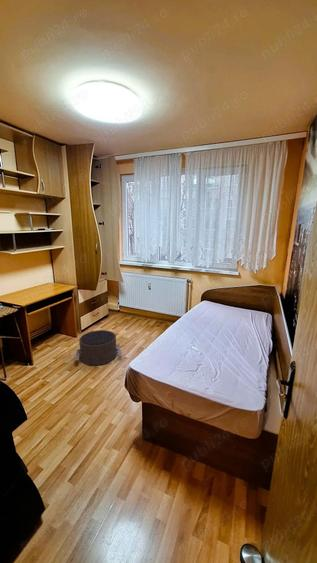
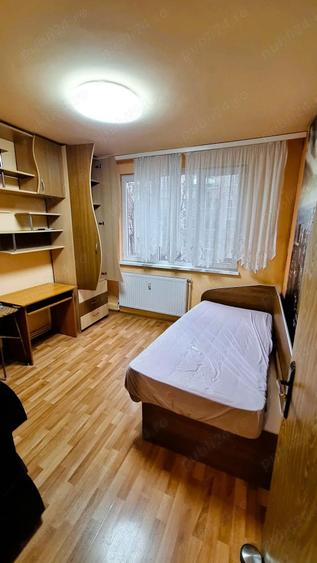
- pouf (97, 347)
